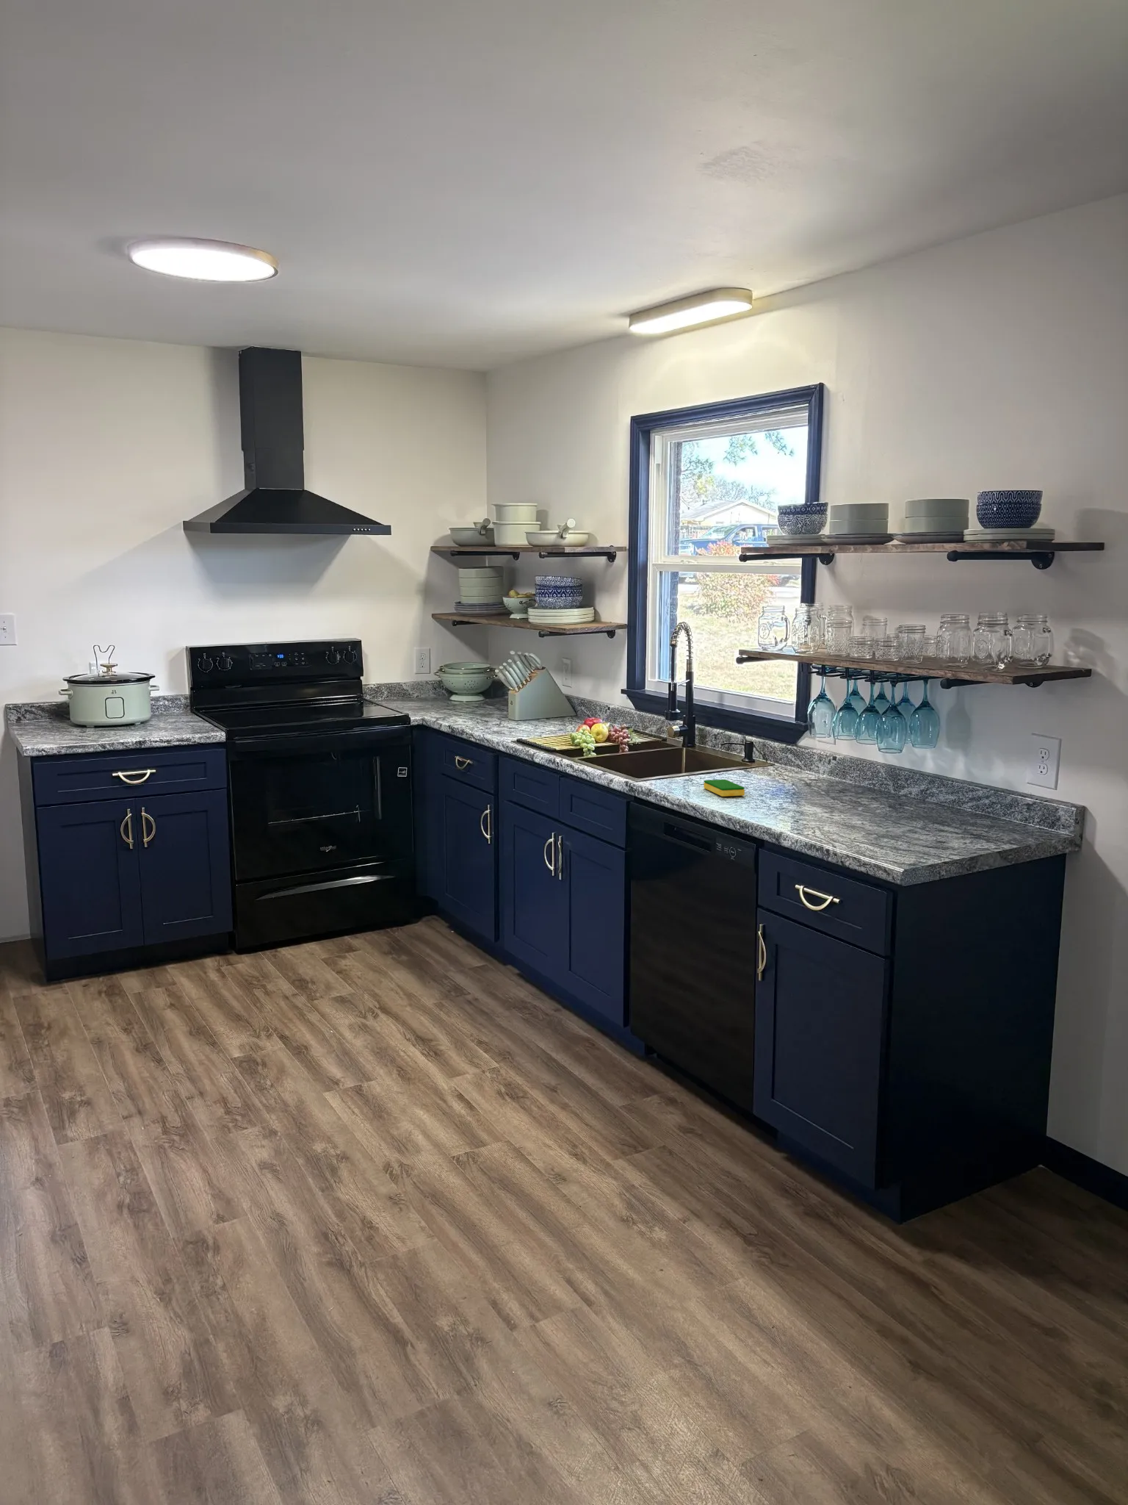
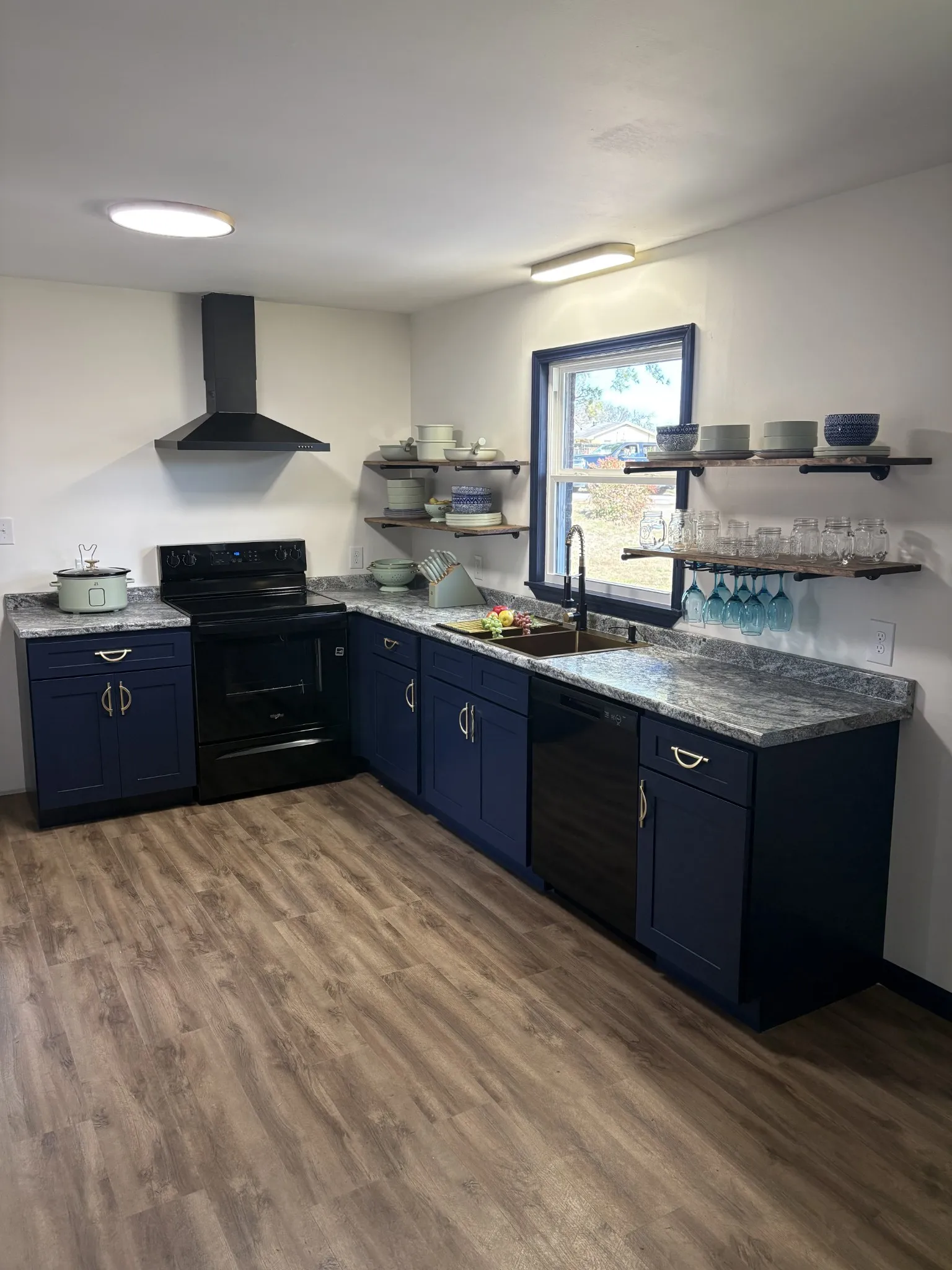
- dish sponge (723, 788)
